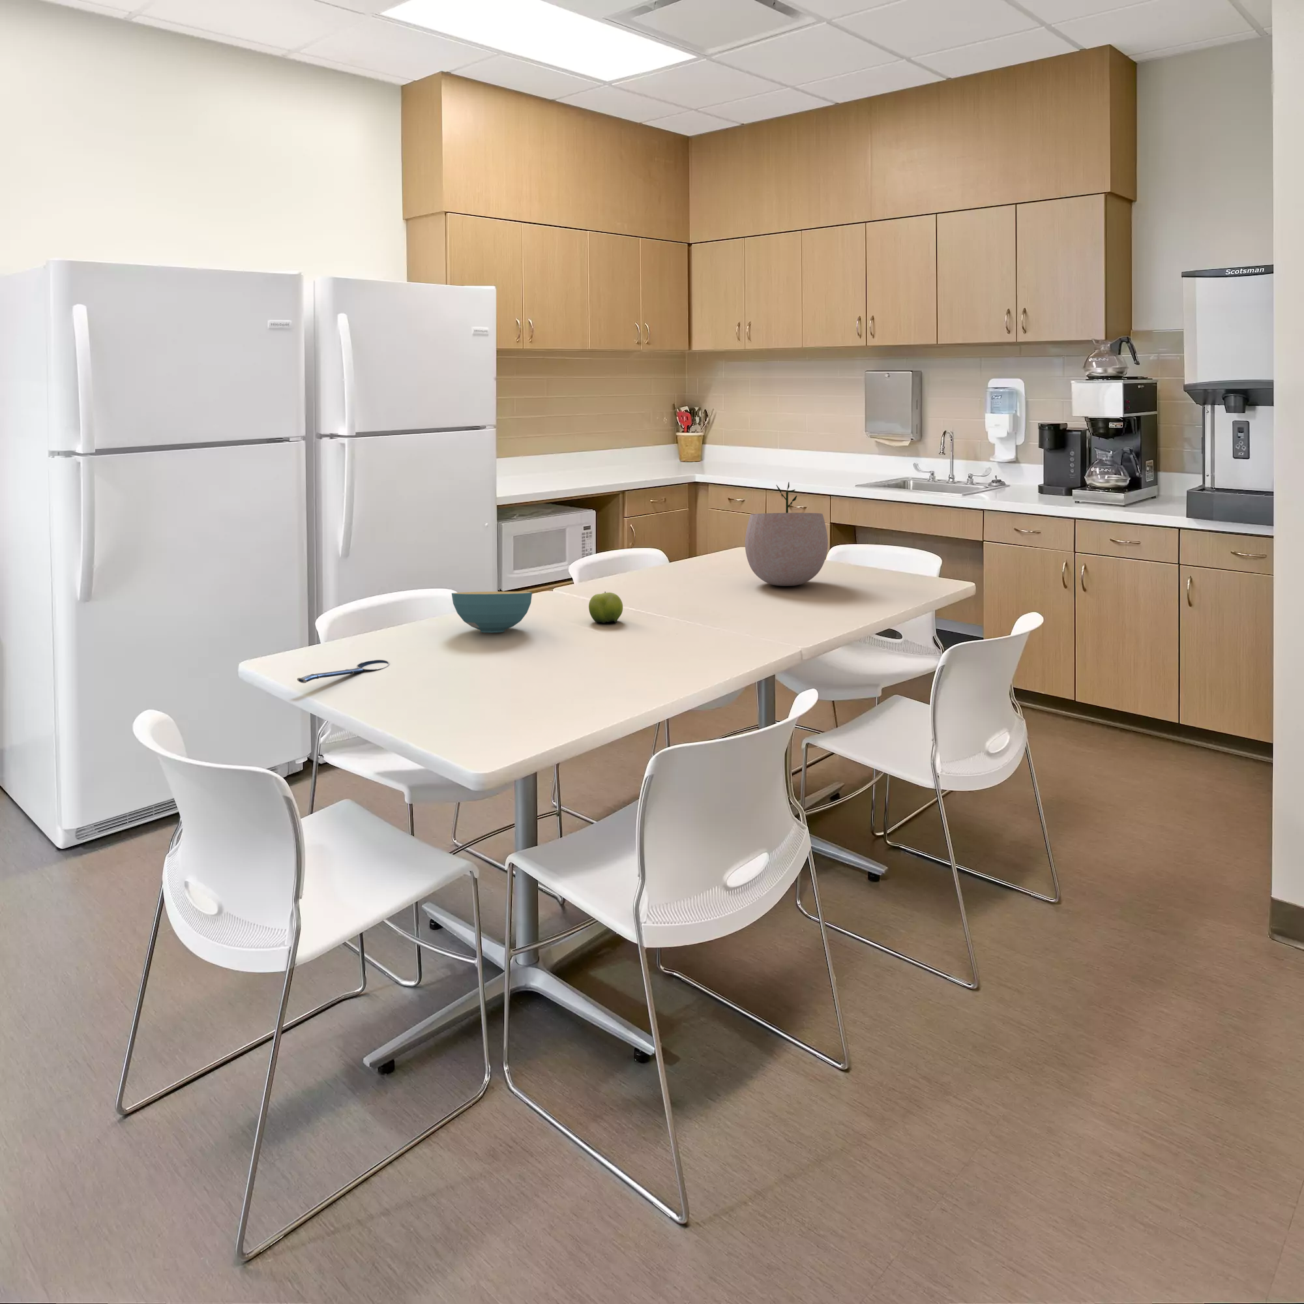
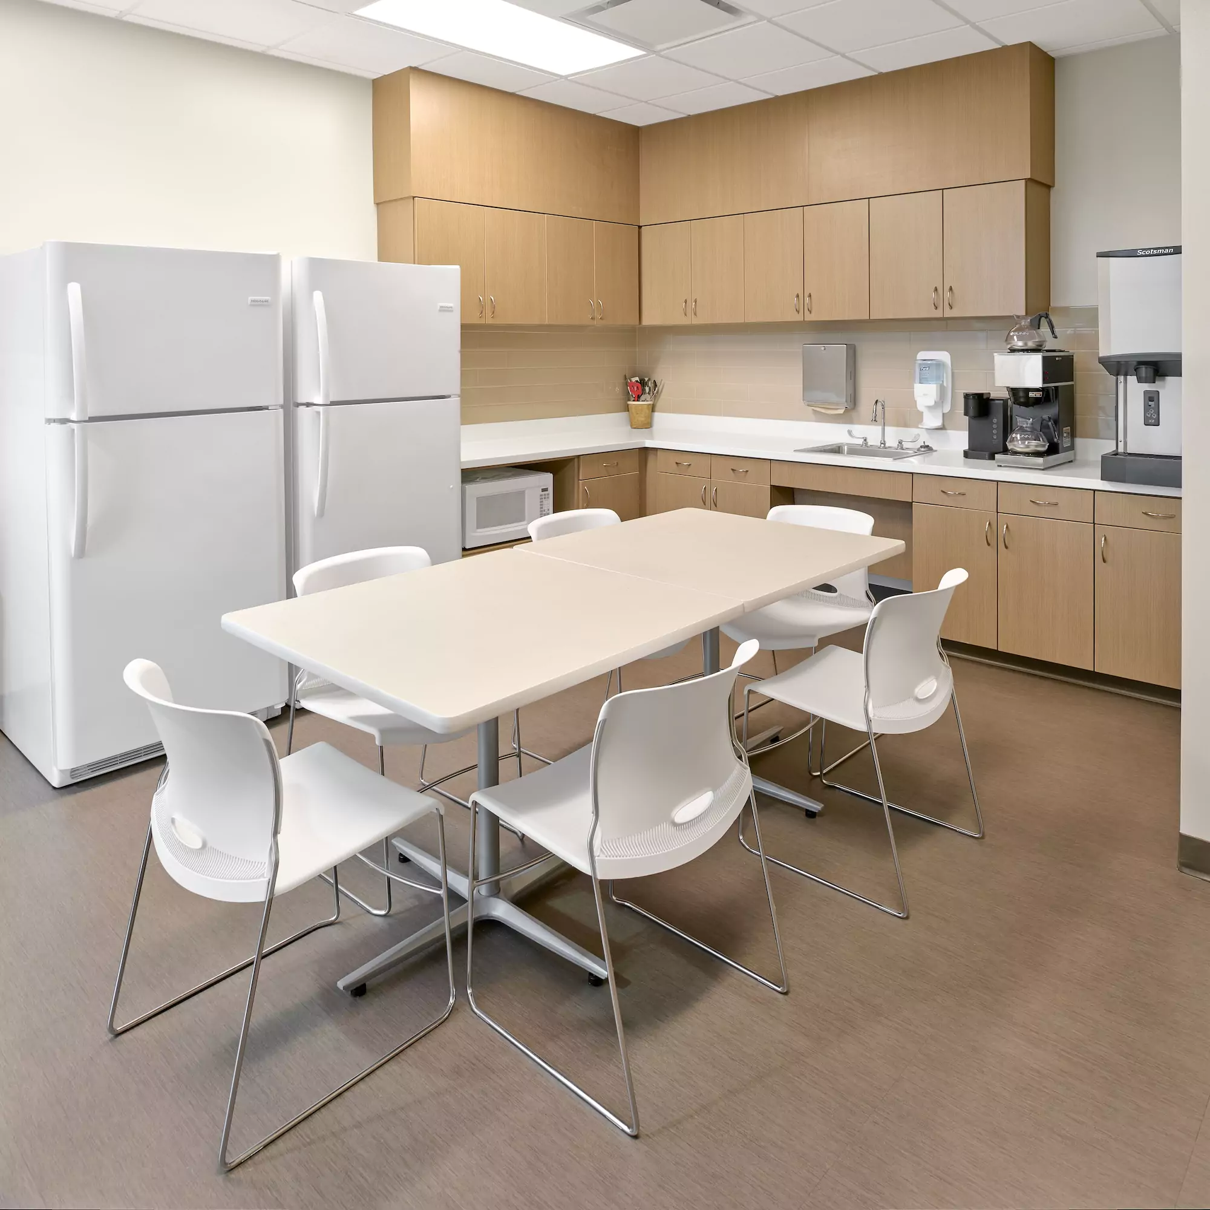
- spoon (343, 670)
- fruit (605, 607)
- plant pot (786, 534)
- cereal bowl (492, 613)
